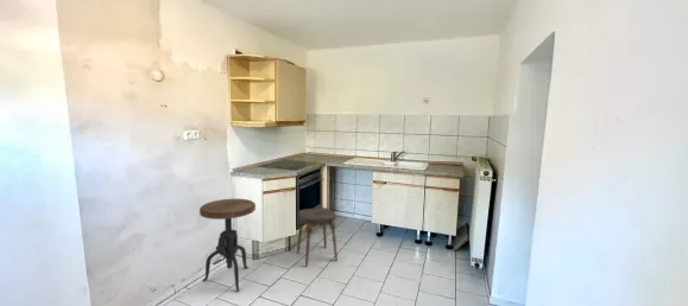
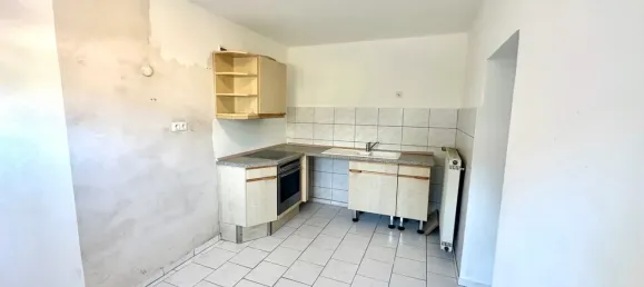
- stool (311, 231)
- side table (229, 242)
